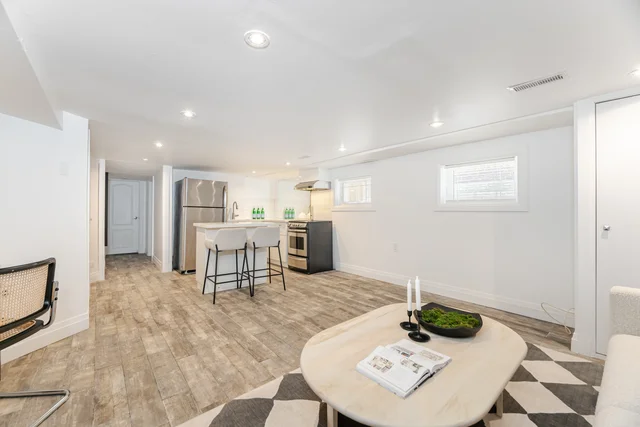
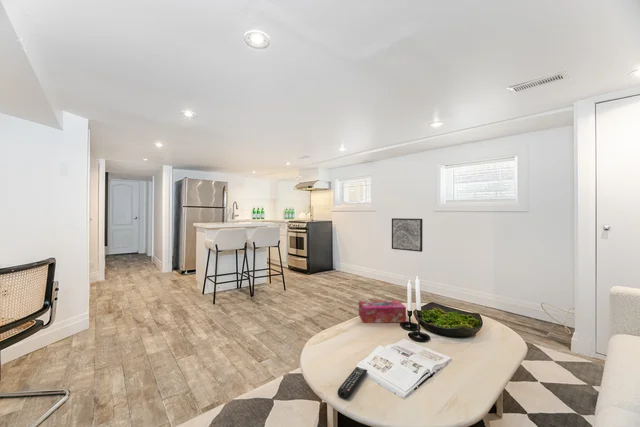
+ remote control (353, 380)
+ tissue box (381, 311)
+ wall art (406, 234)
